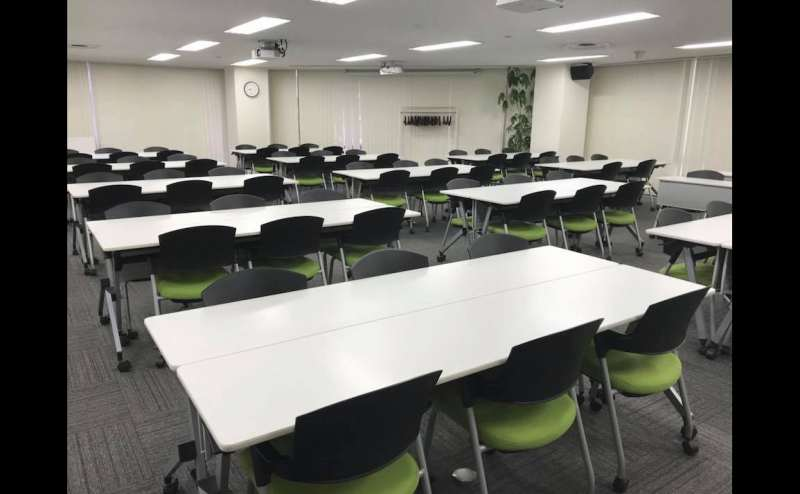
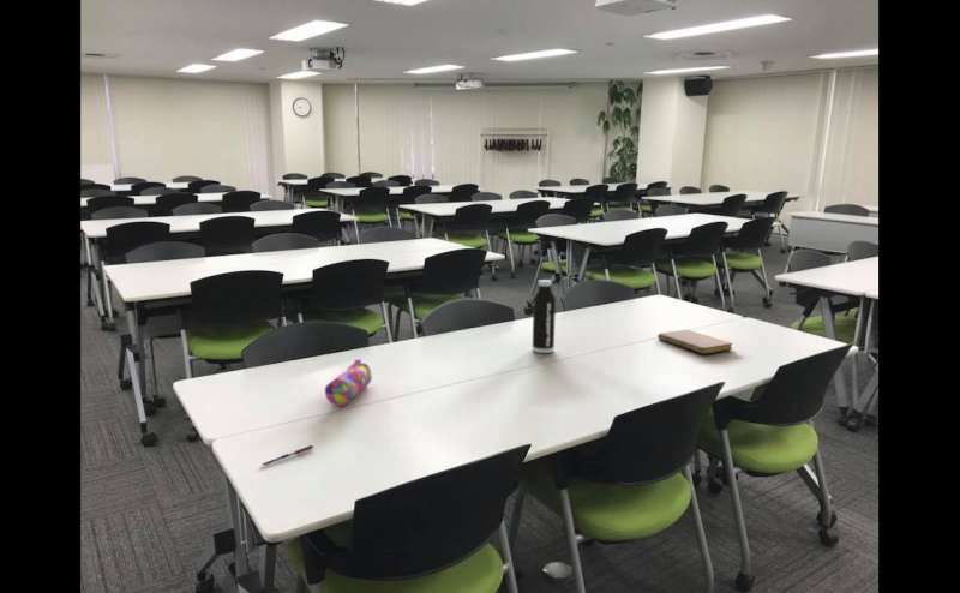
+ notebook (694, 341)
+ water bottle (544, 316)
+ pencil case (349, 382)
+ pen (288, 454)
